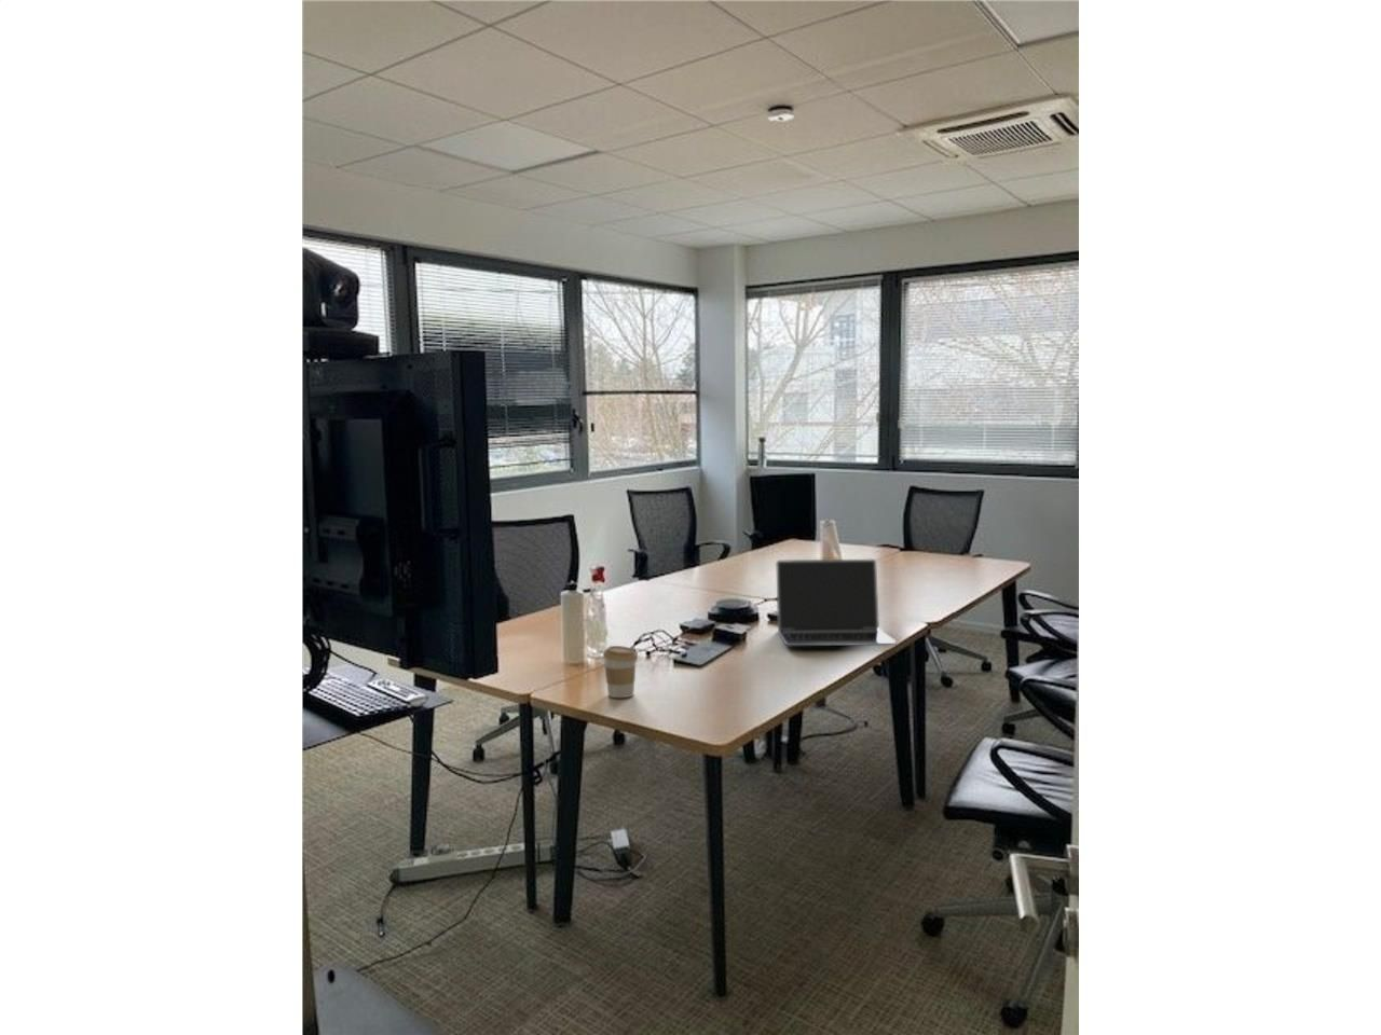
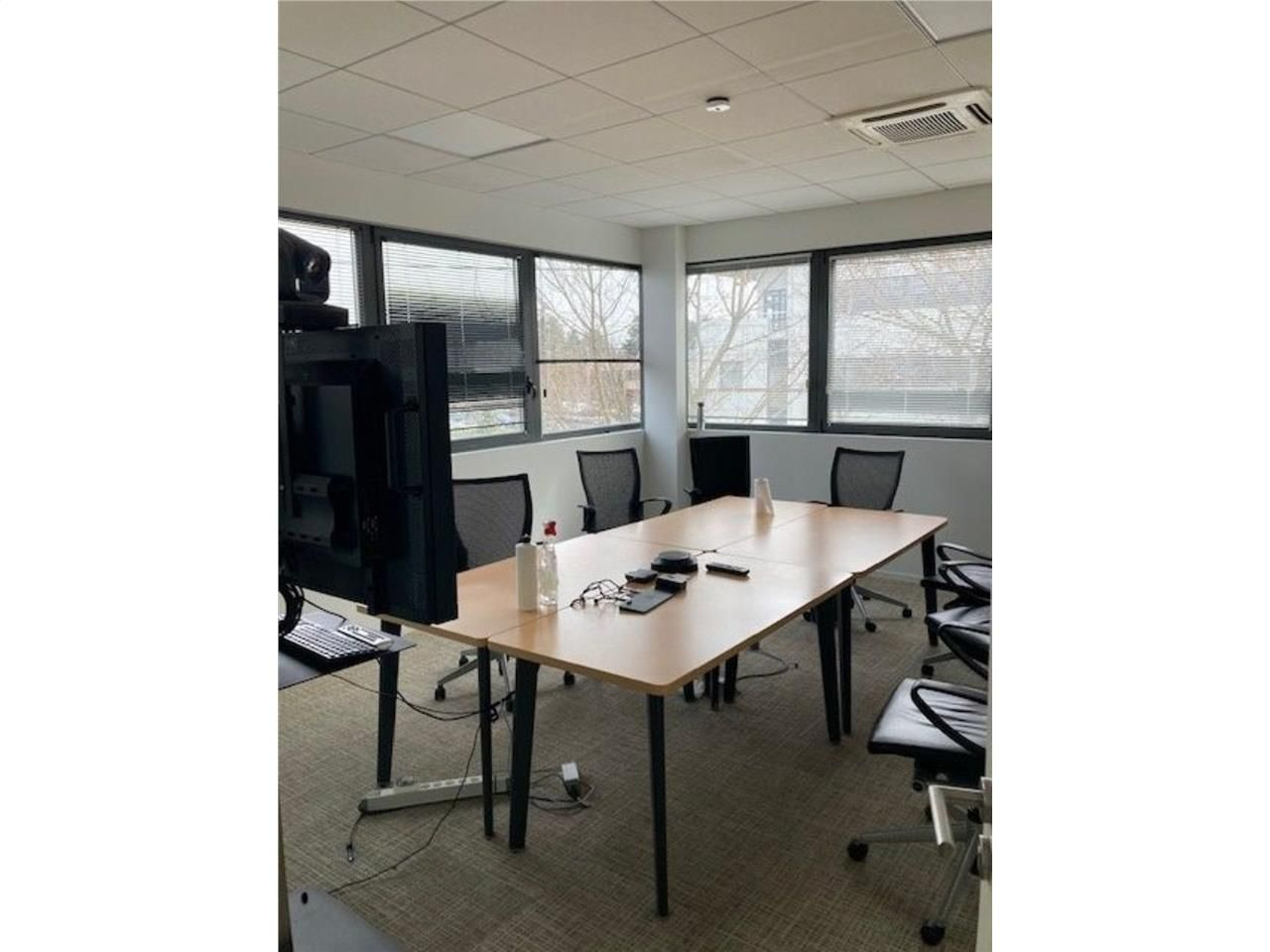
- coffee cup (621, 671)
- laptop (833, 600)
